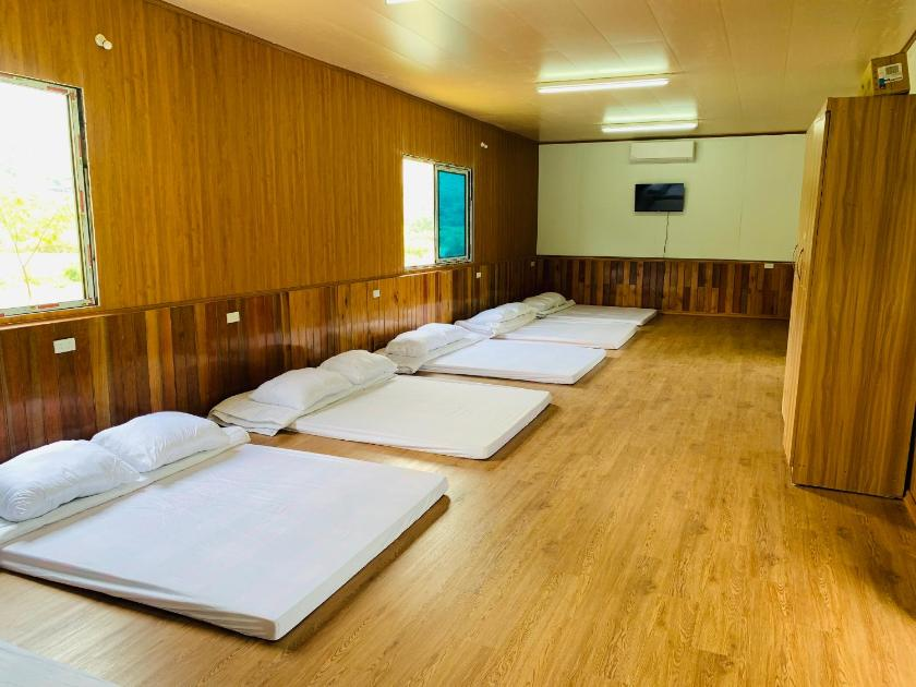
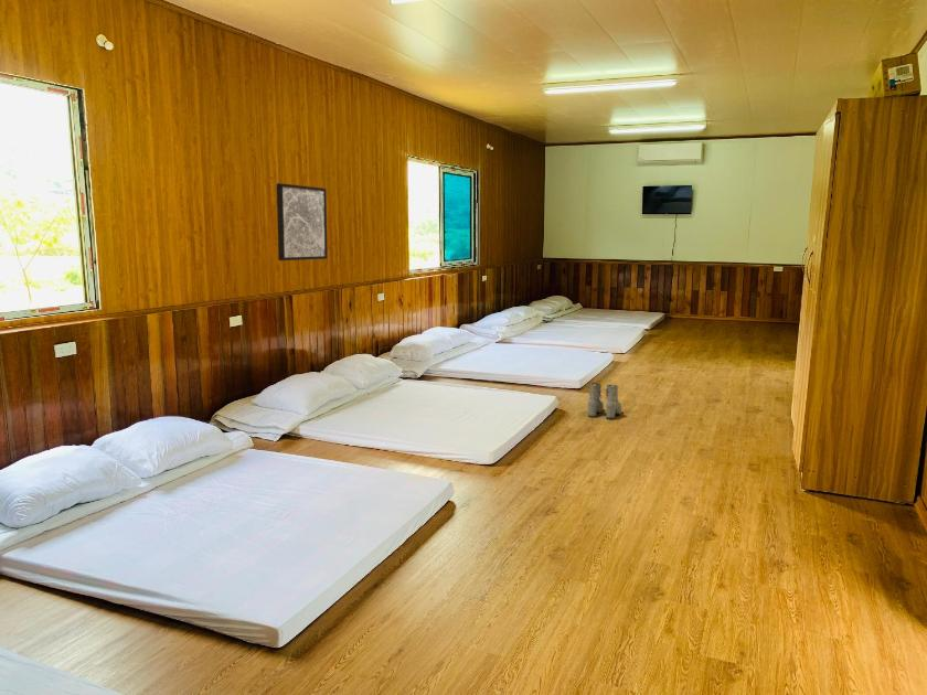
+ boots (605, 399)
+ wall art (302, 223)
